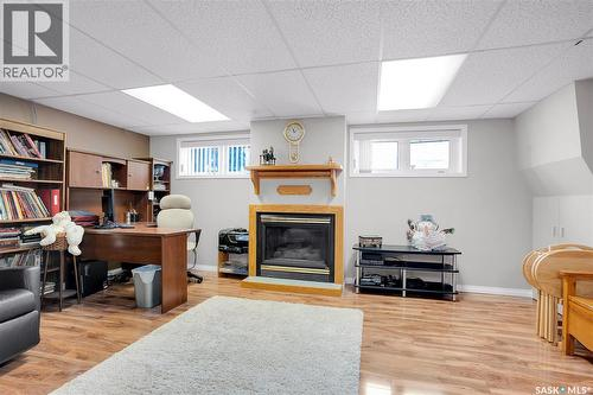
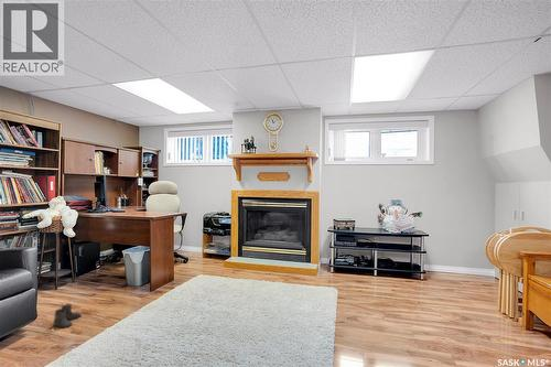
+ boots (66, 314)
